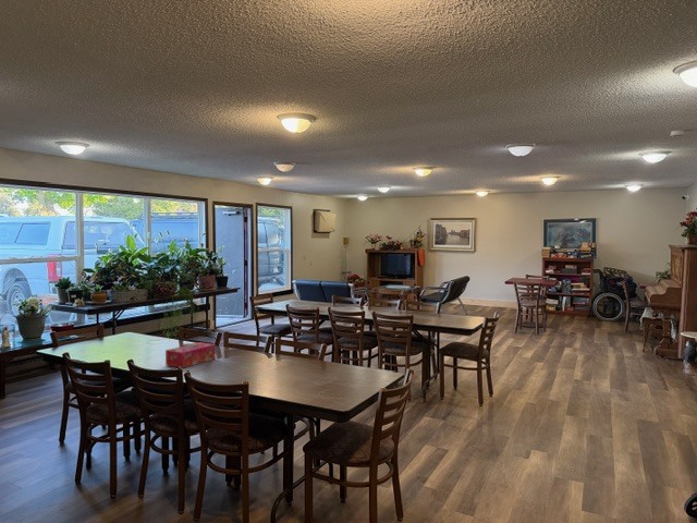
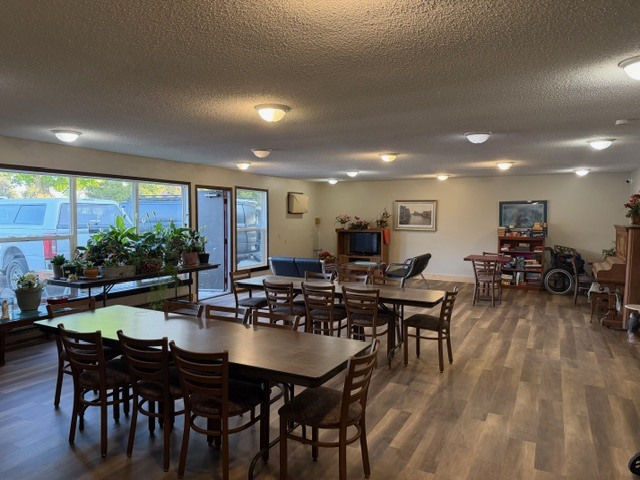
- tissue box (191, 354)
